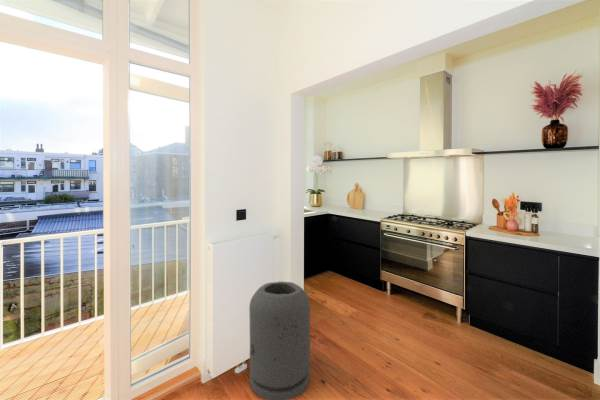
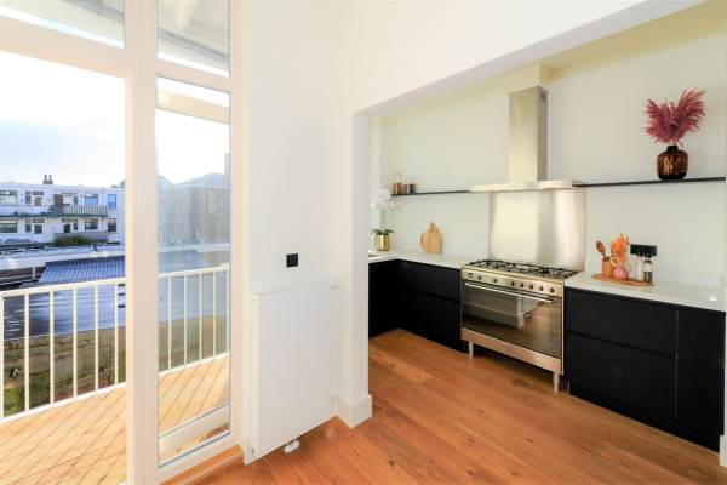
- trash can (280, 333)
